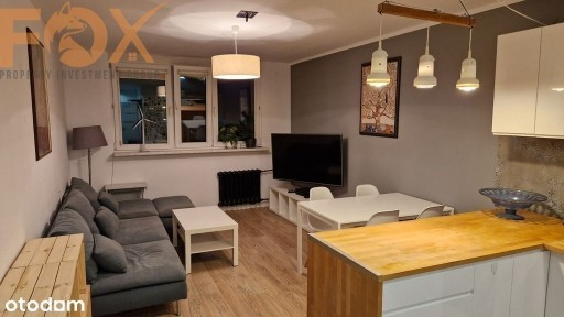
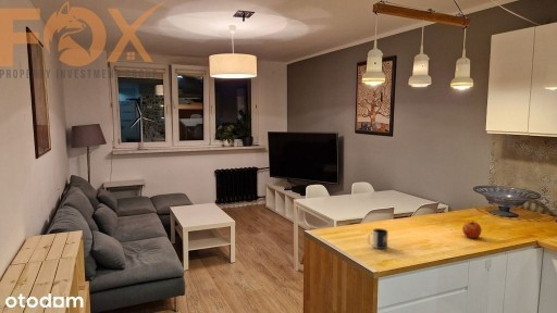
+ mug (376, 238)
+ fruit (471, 228)
